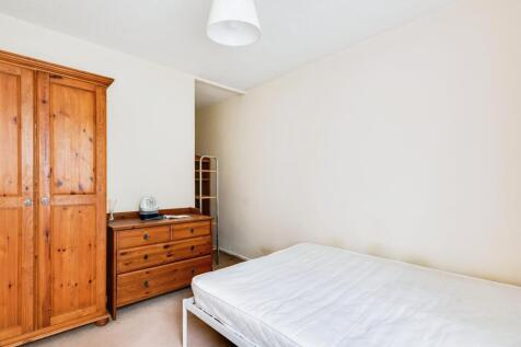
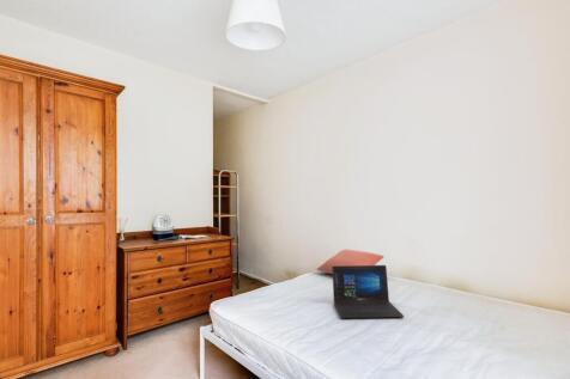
+ pillow (350, 262)
+ laptop (365, 289)
